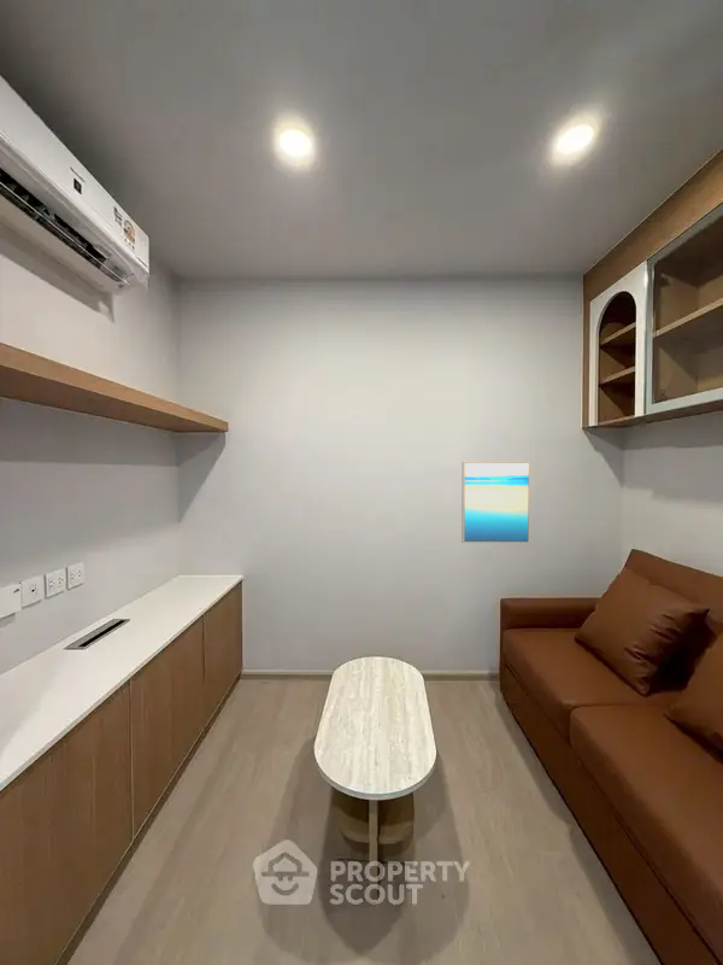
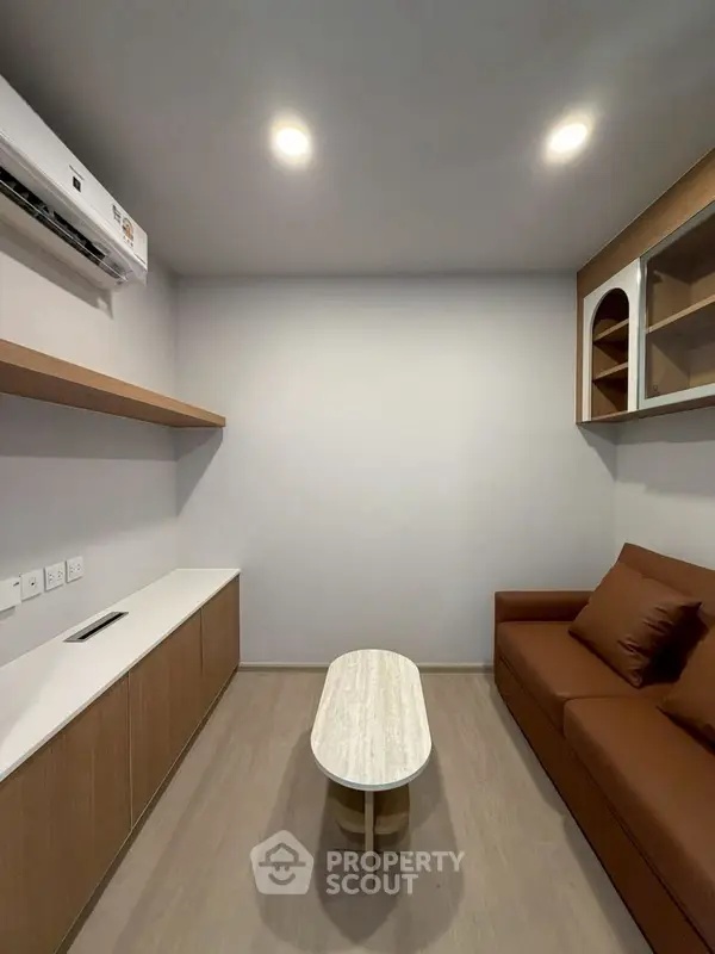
- wall art (495, 502)
